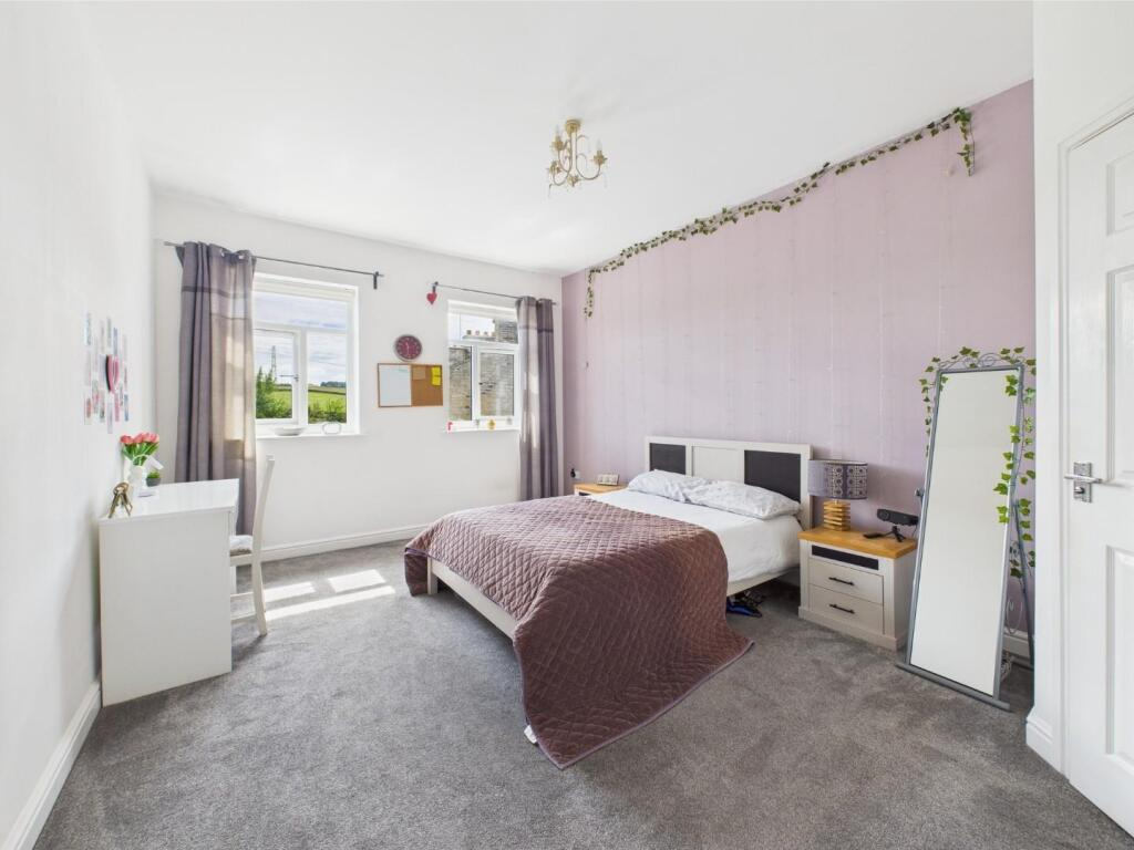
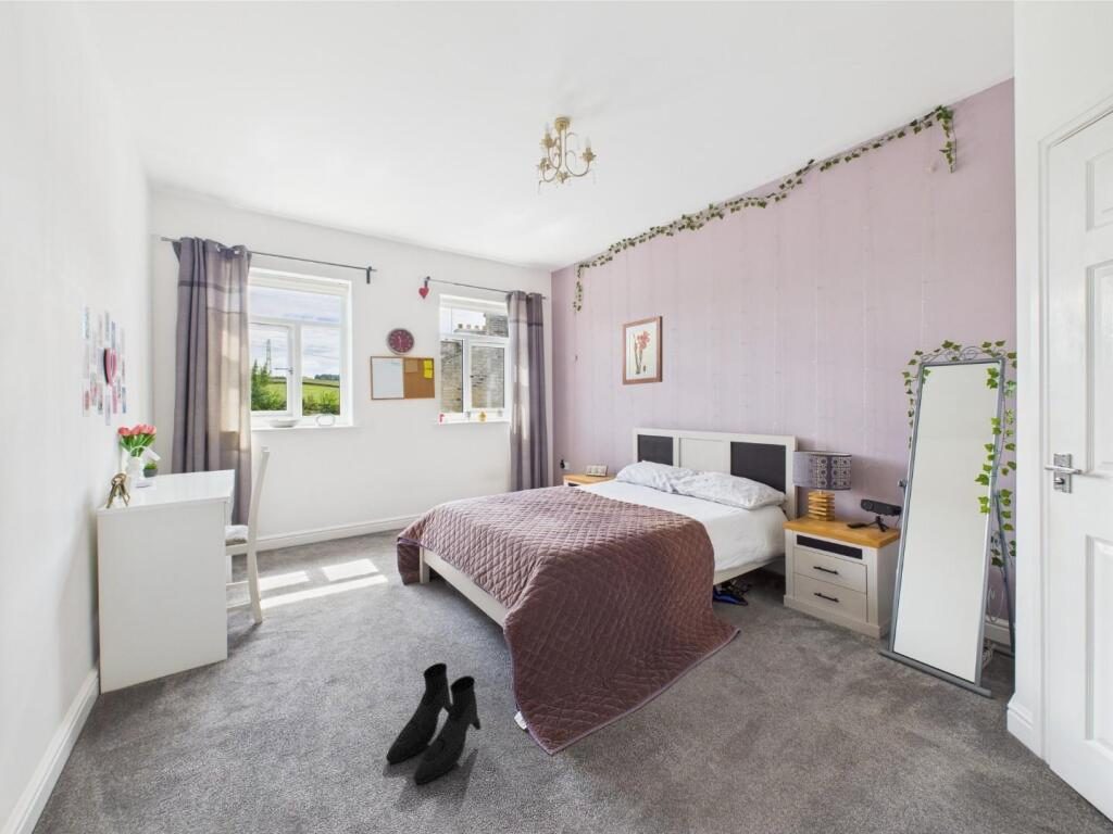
+ wall art (641, 352)
+ boots (435, 713)
